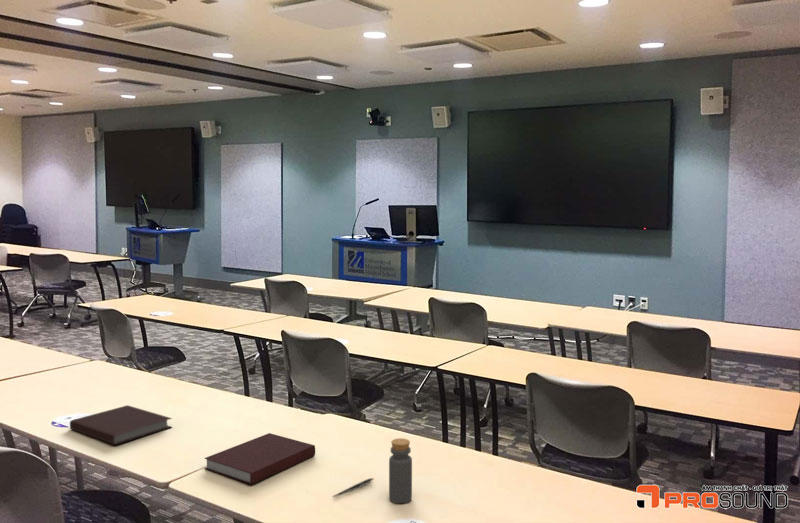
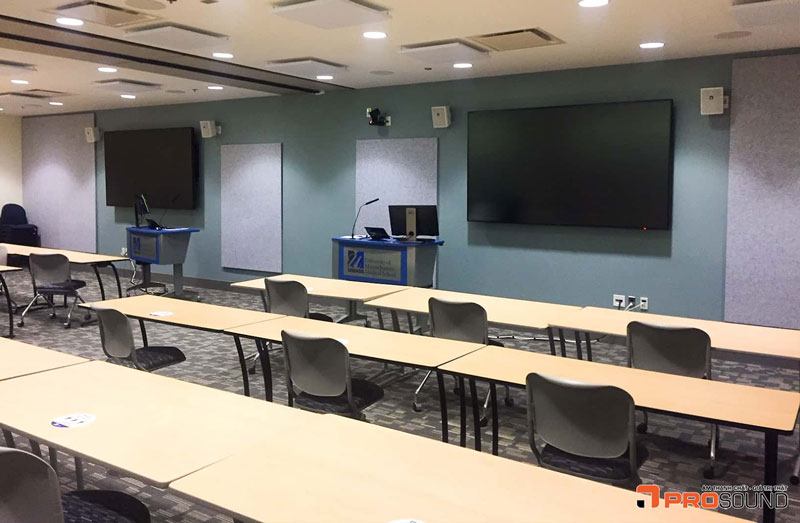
- notebook (261, 456)
- bottle (400, 469)
- pen (353, 486)
- notebook (121, 424)
